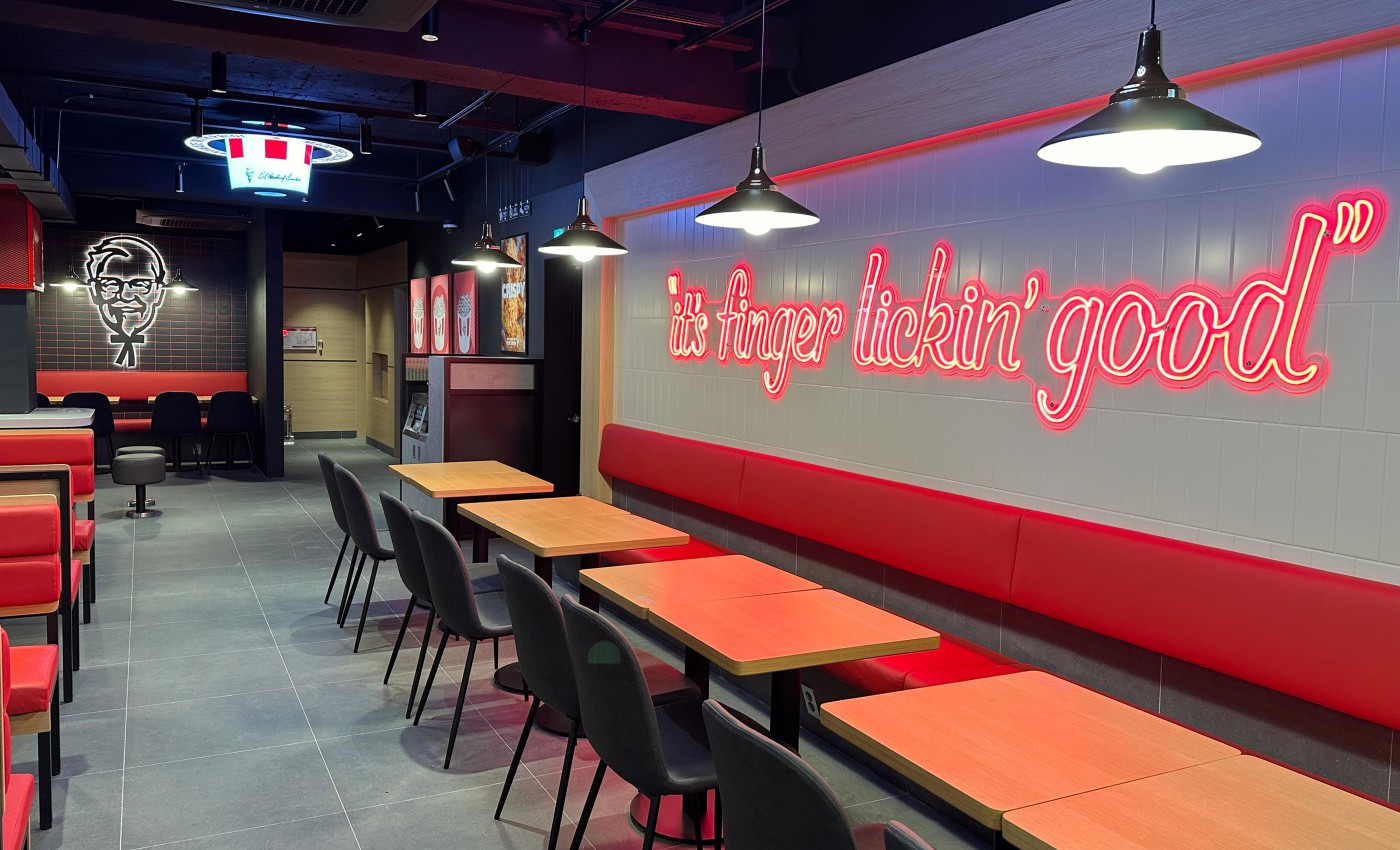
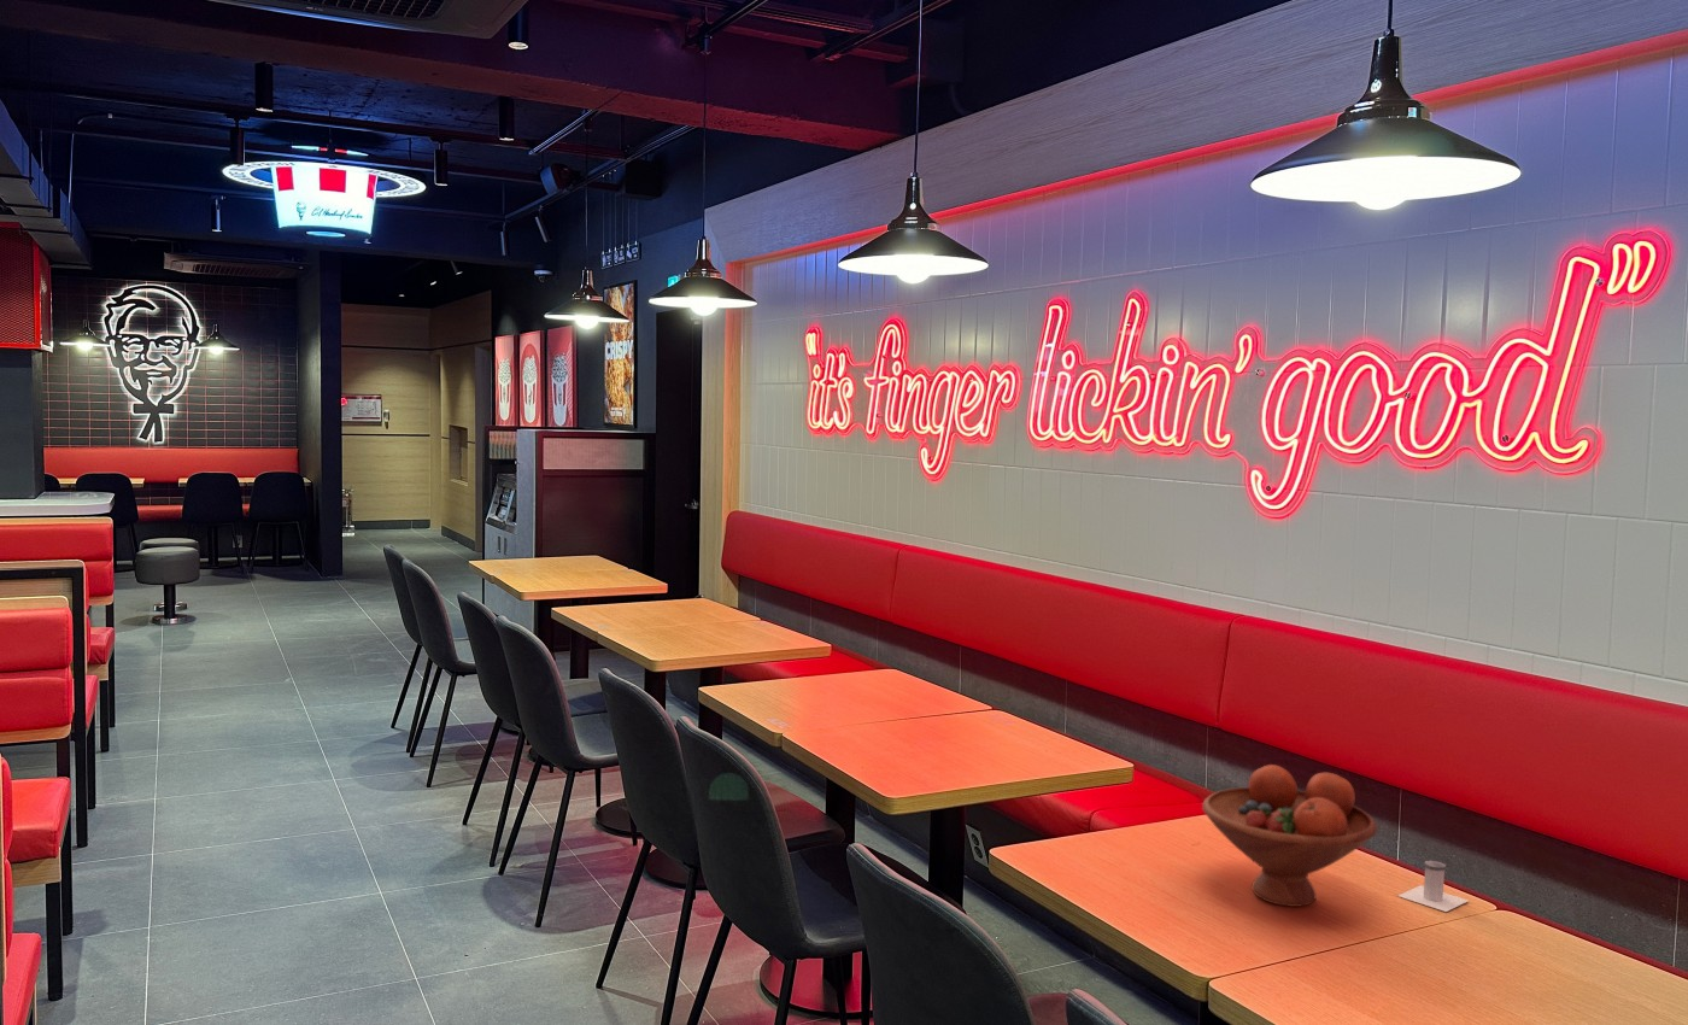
+ fruit bowl (1286, 837)
+ salt shaker (1434, 880)
